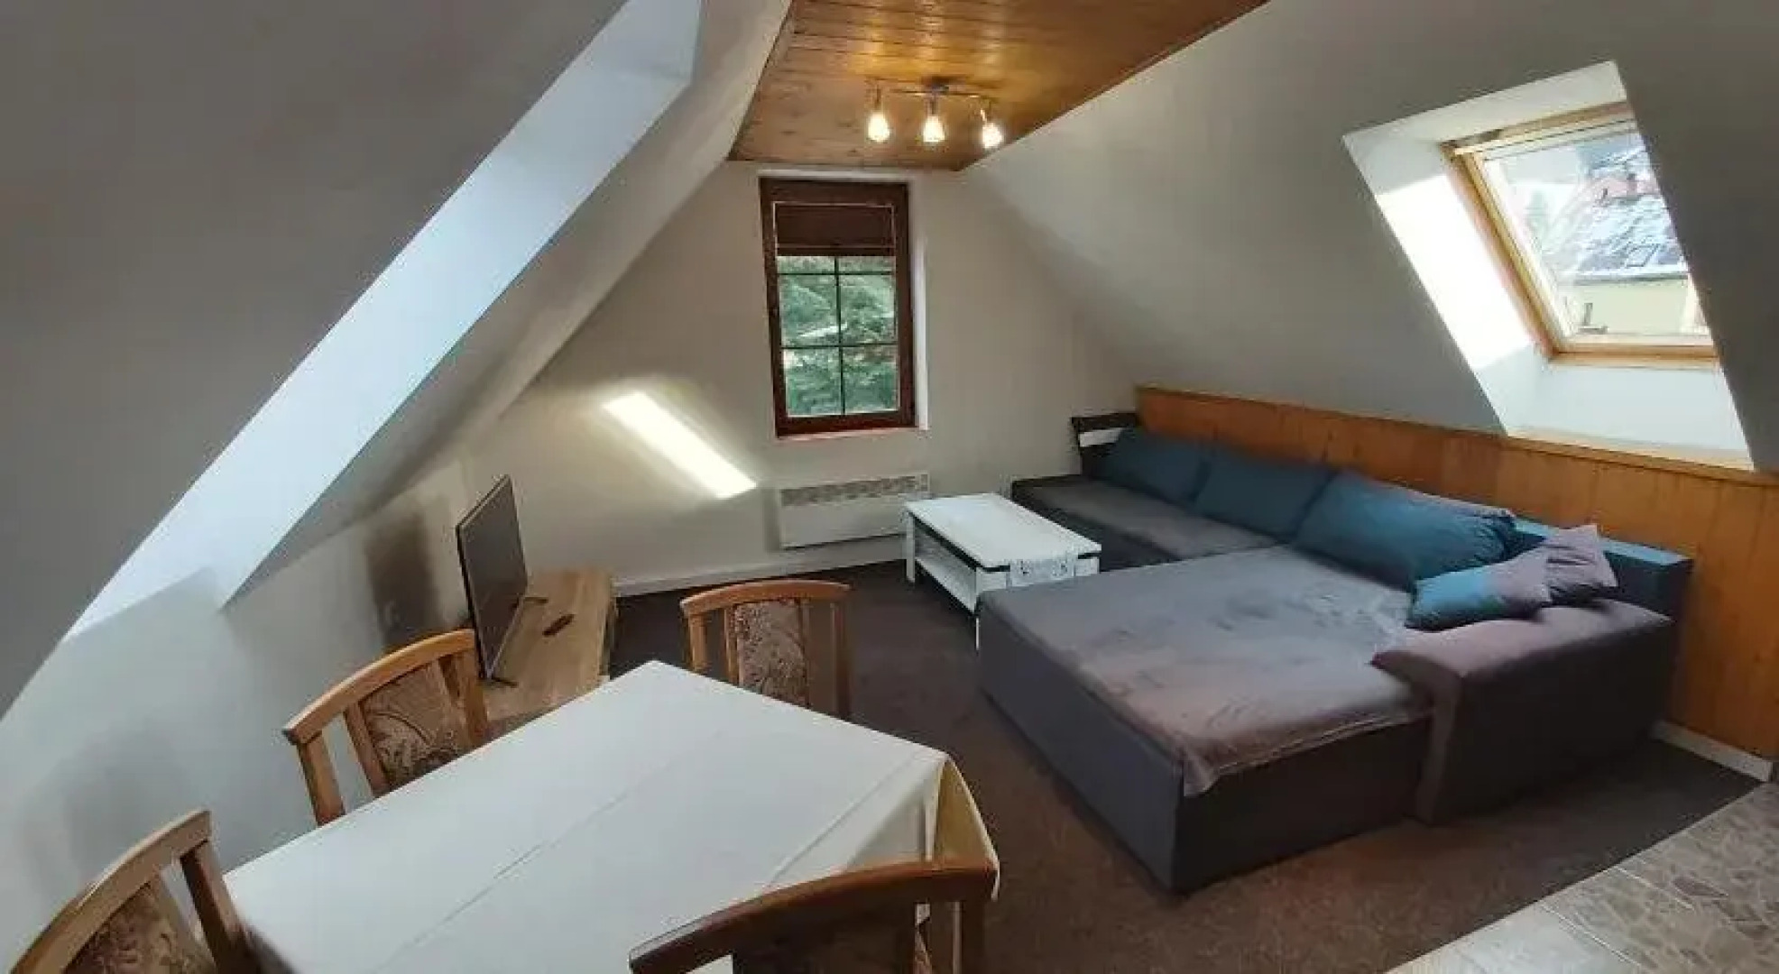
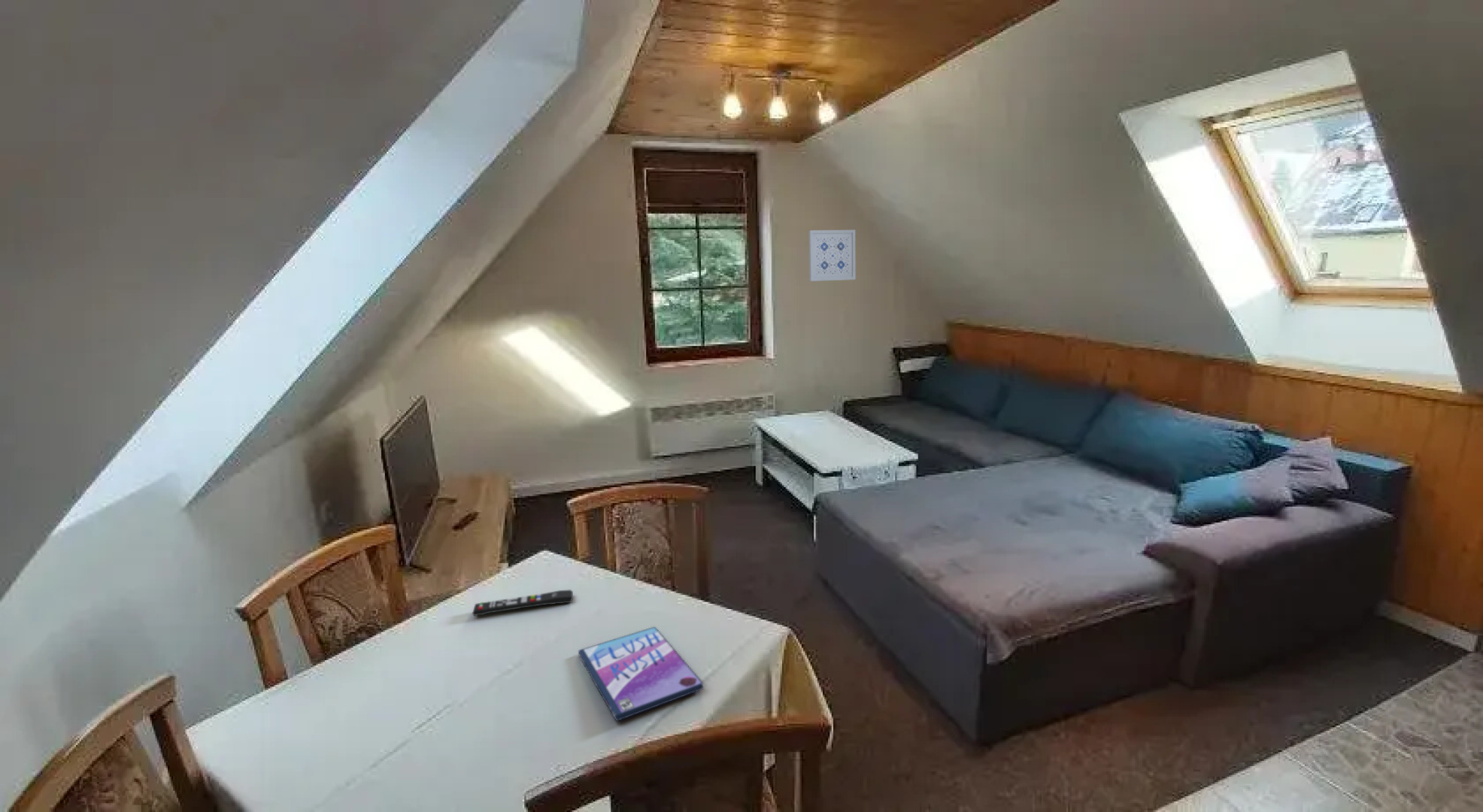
+ video game case (638, 668)
+ remote control (523, 602)
+ wall art (832, 255)
